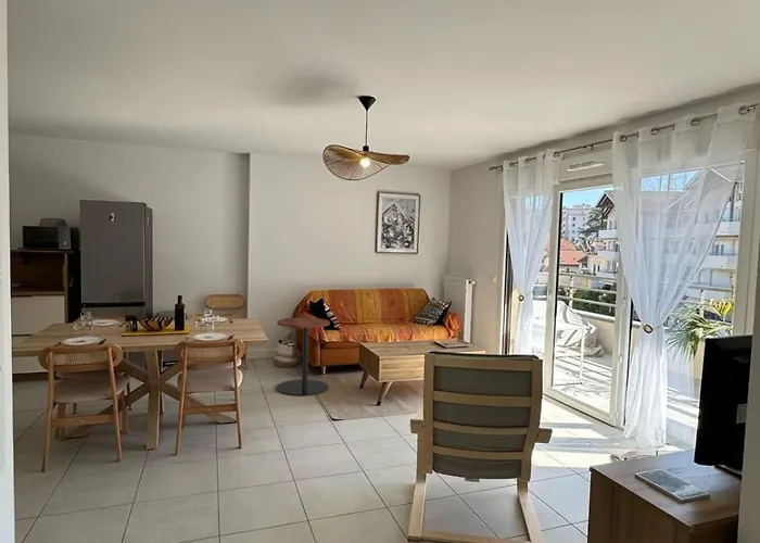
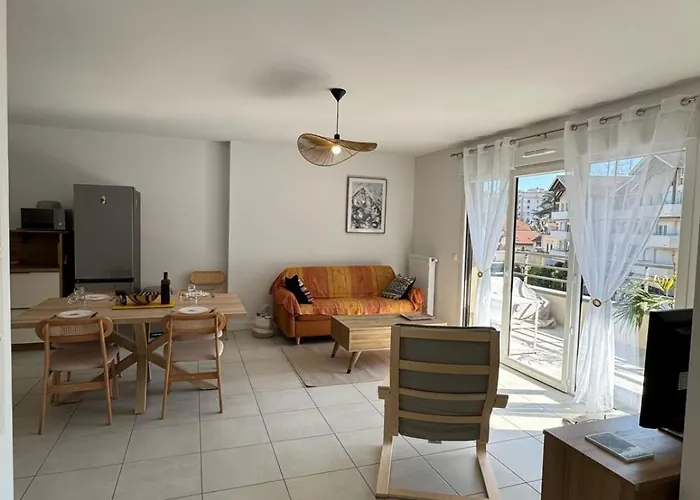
- side table (303, 354)
